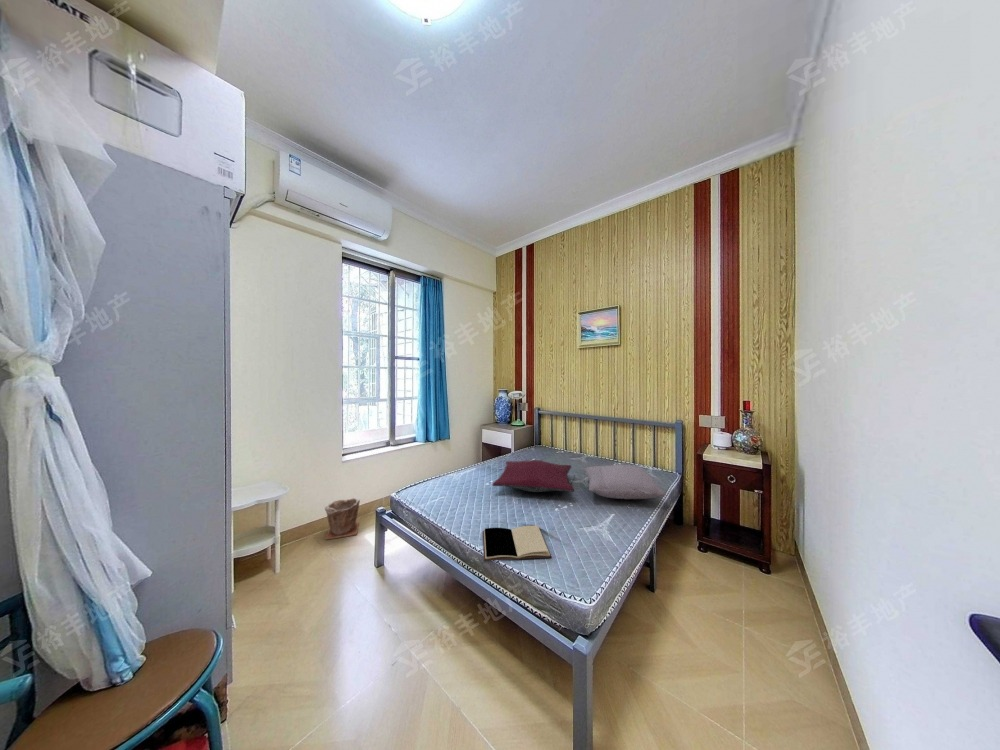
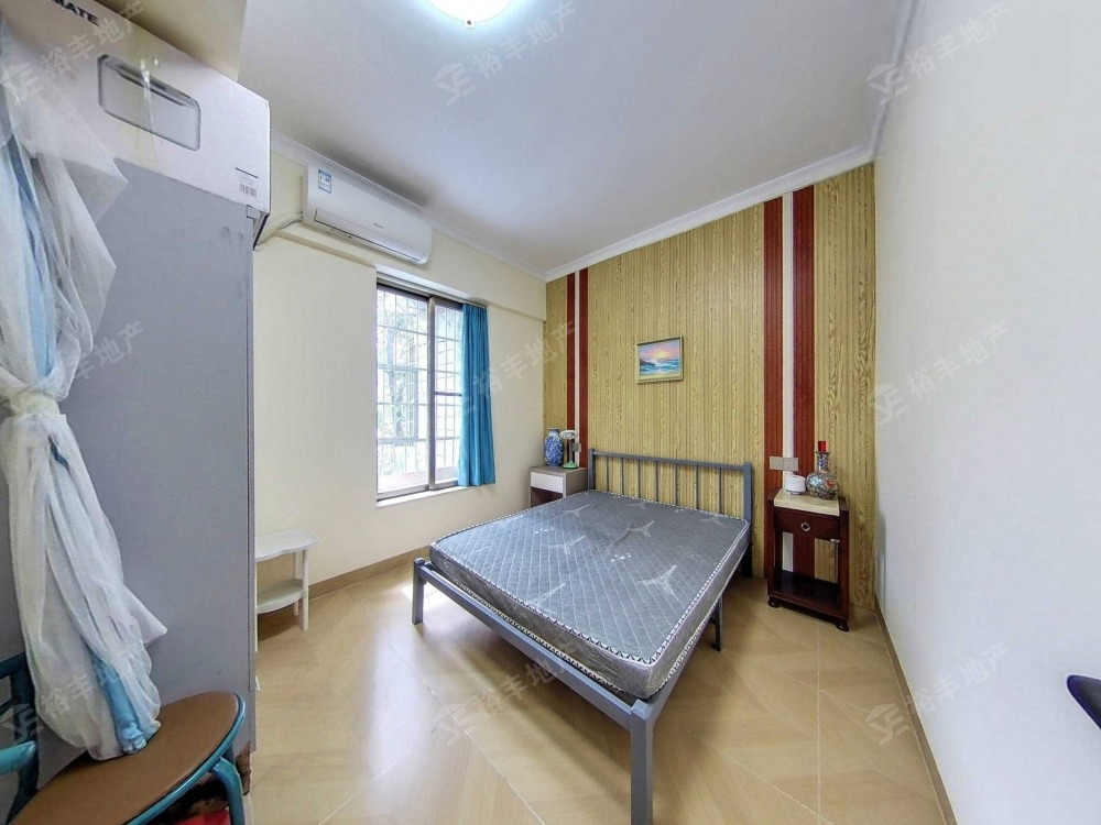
- pillow (619, 480)
- book (514, 541)
- pillow (535, 474)
- plant pot (343, 516)
